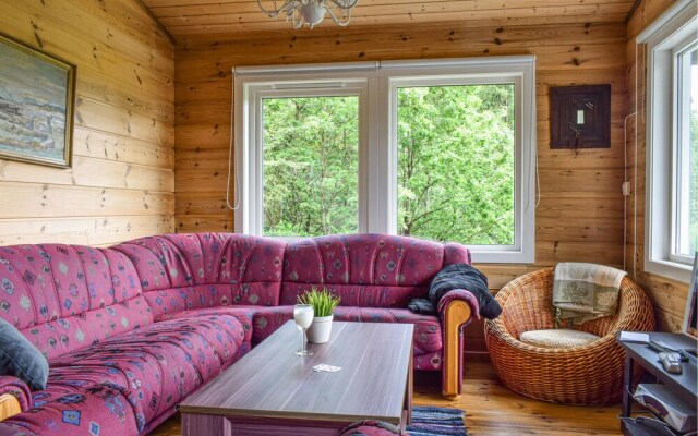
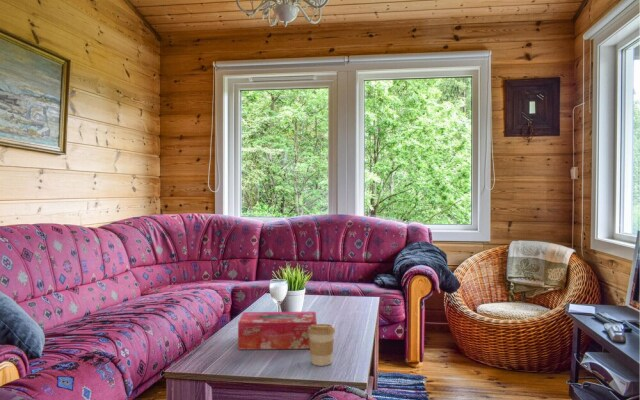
+ tissue box (278, 329)
+ coffee cup (321, 343)
